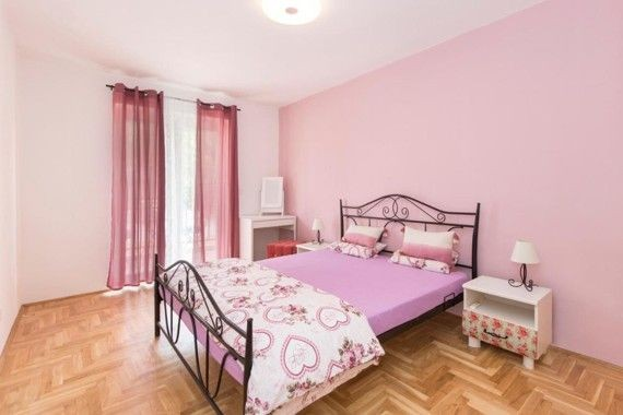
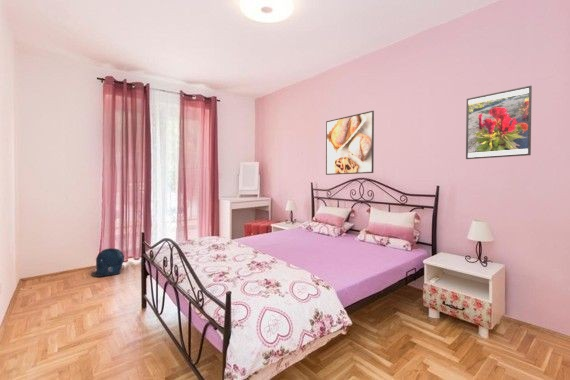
+ backpack (108, 260)
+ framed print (348, 145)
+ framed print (496, 125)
